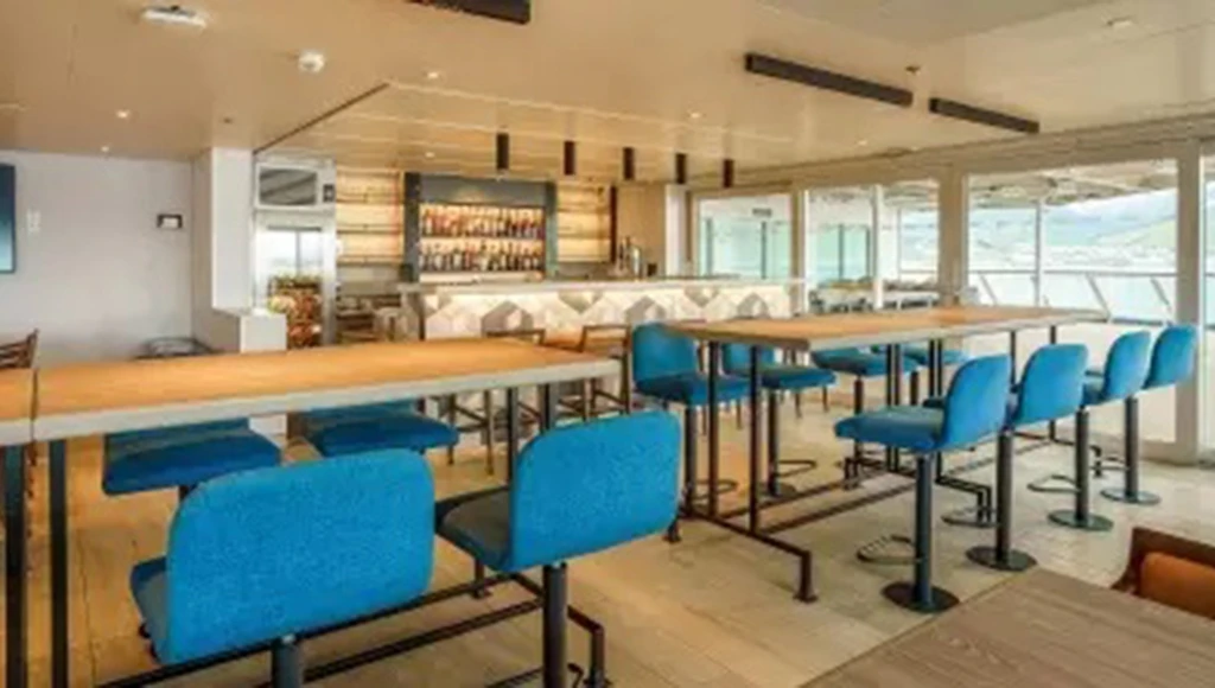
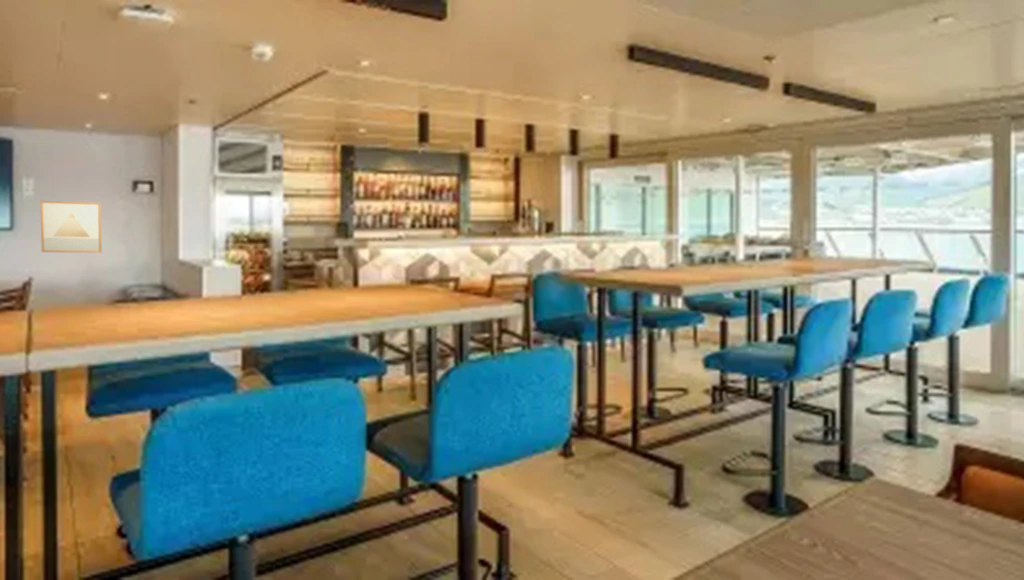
+ wall art (71, 227)
